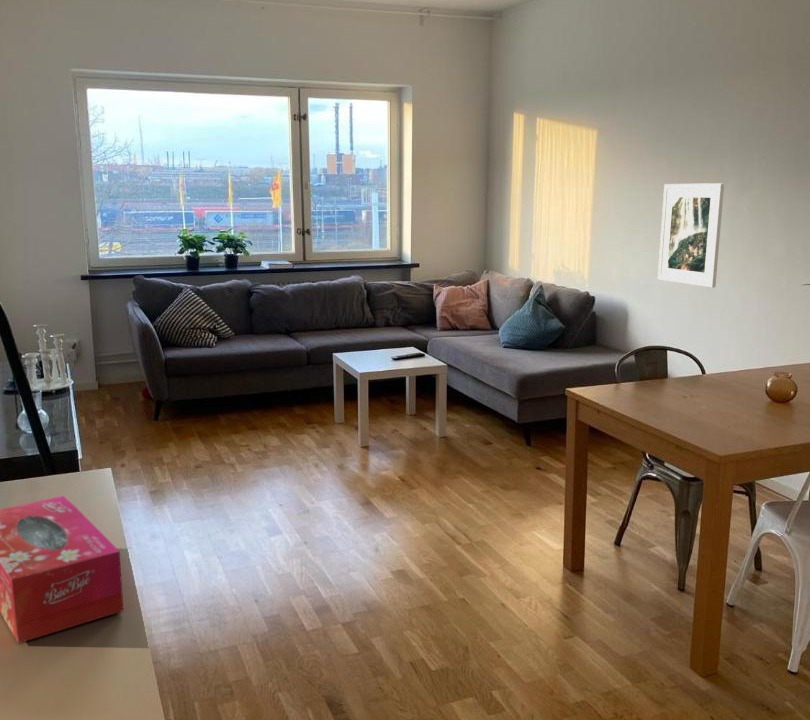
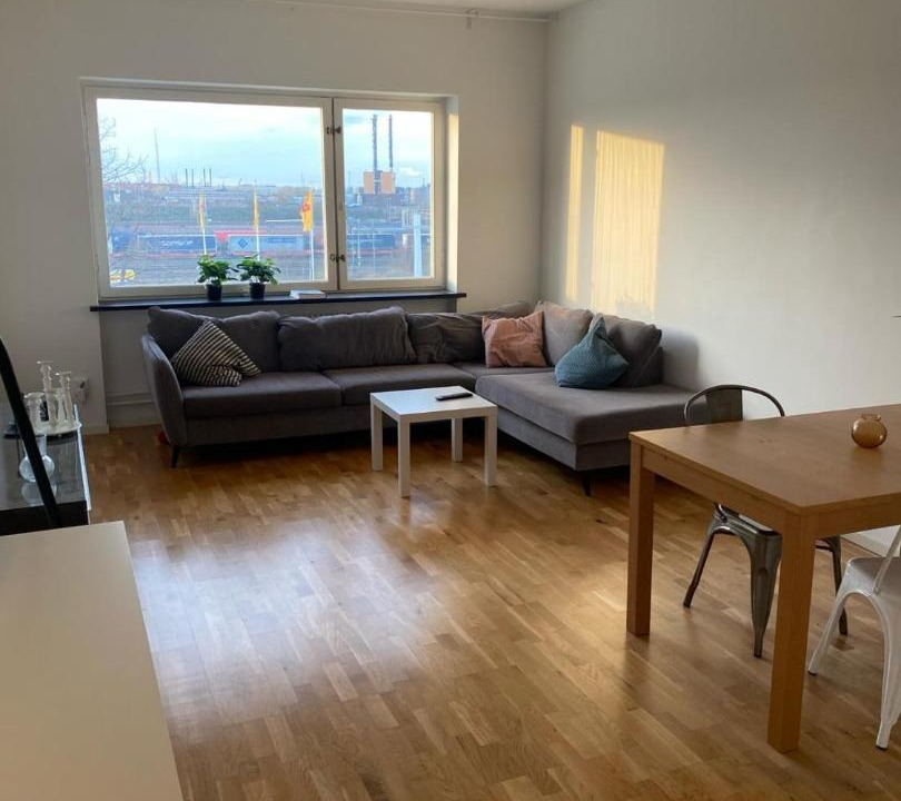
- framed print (689, 234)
- tissue box (43, 561)
